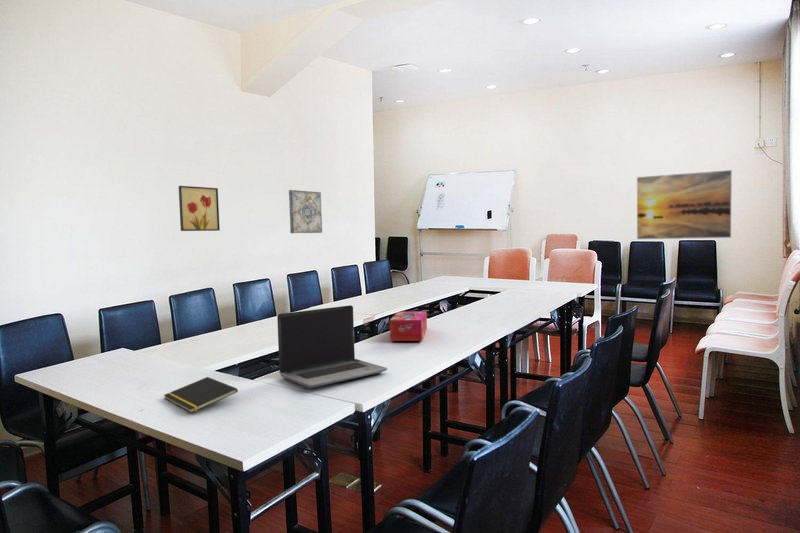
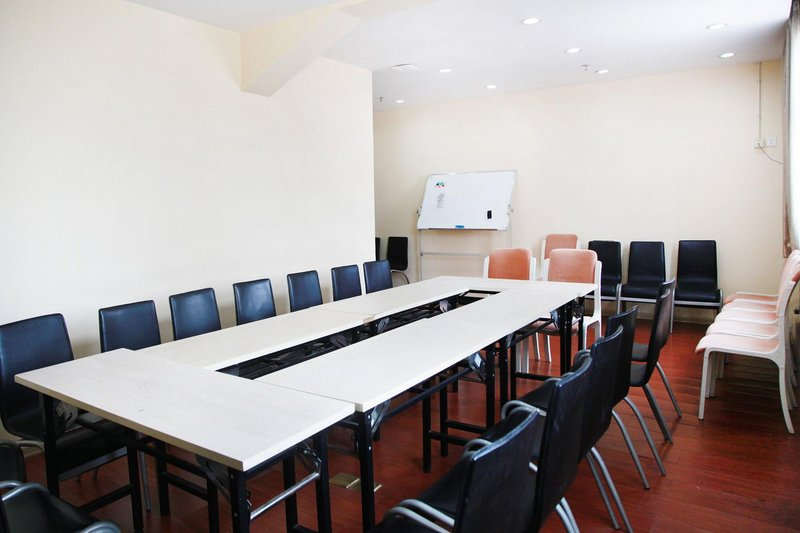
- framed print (682, 206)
- notepad (200, 393)
- wall art (199, 209)
- laptop computer (333, 344)
- wall art (306, 212)
- tissue box (409, 325)
